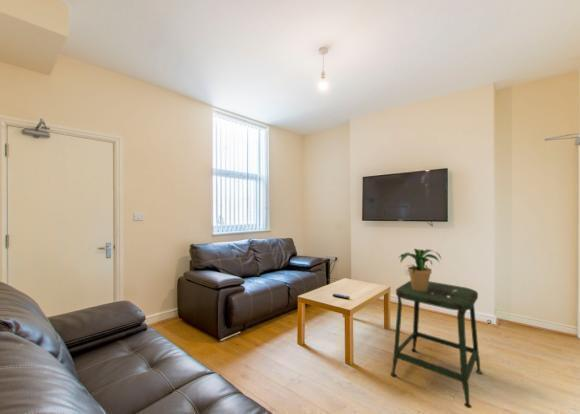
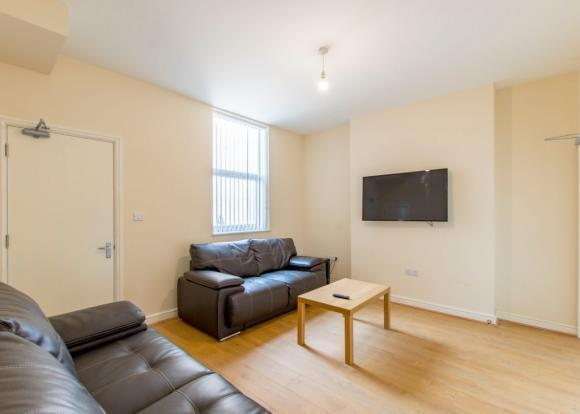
- potted plant (419, 269)
- stool (436, 337)
